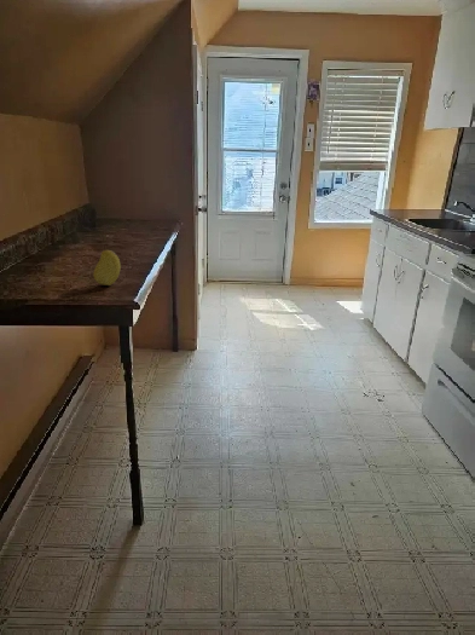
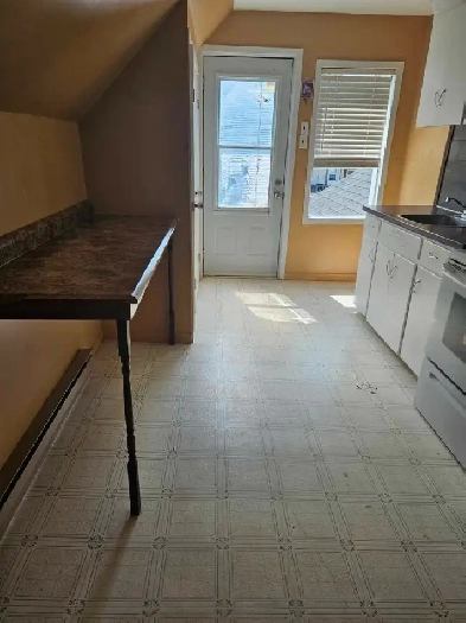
- fruit (106, 267)
